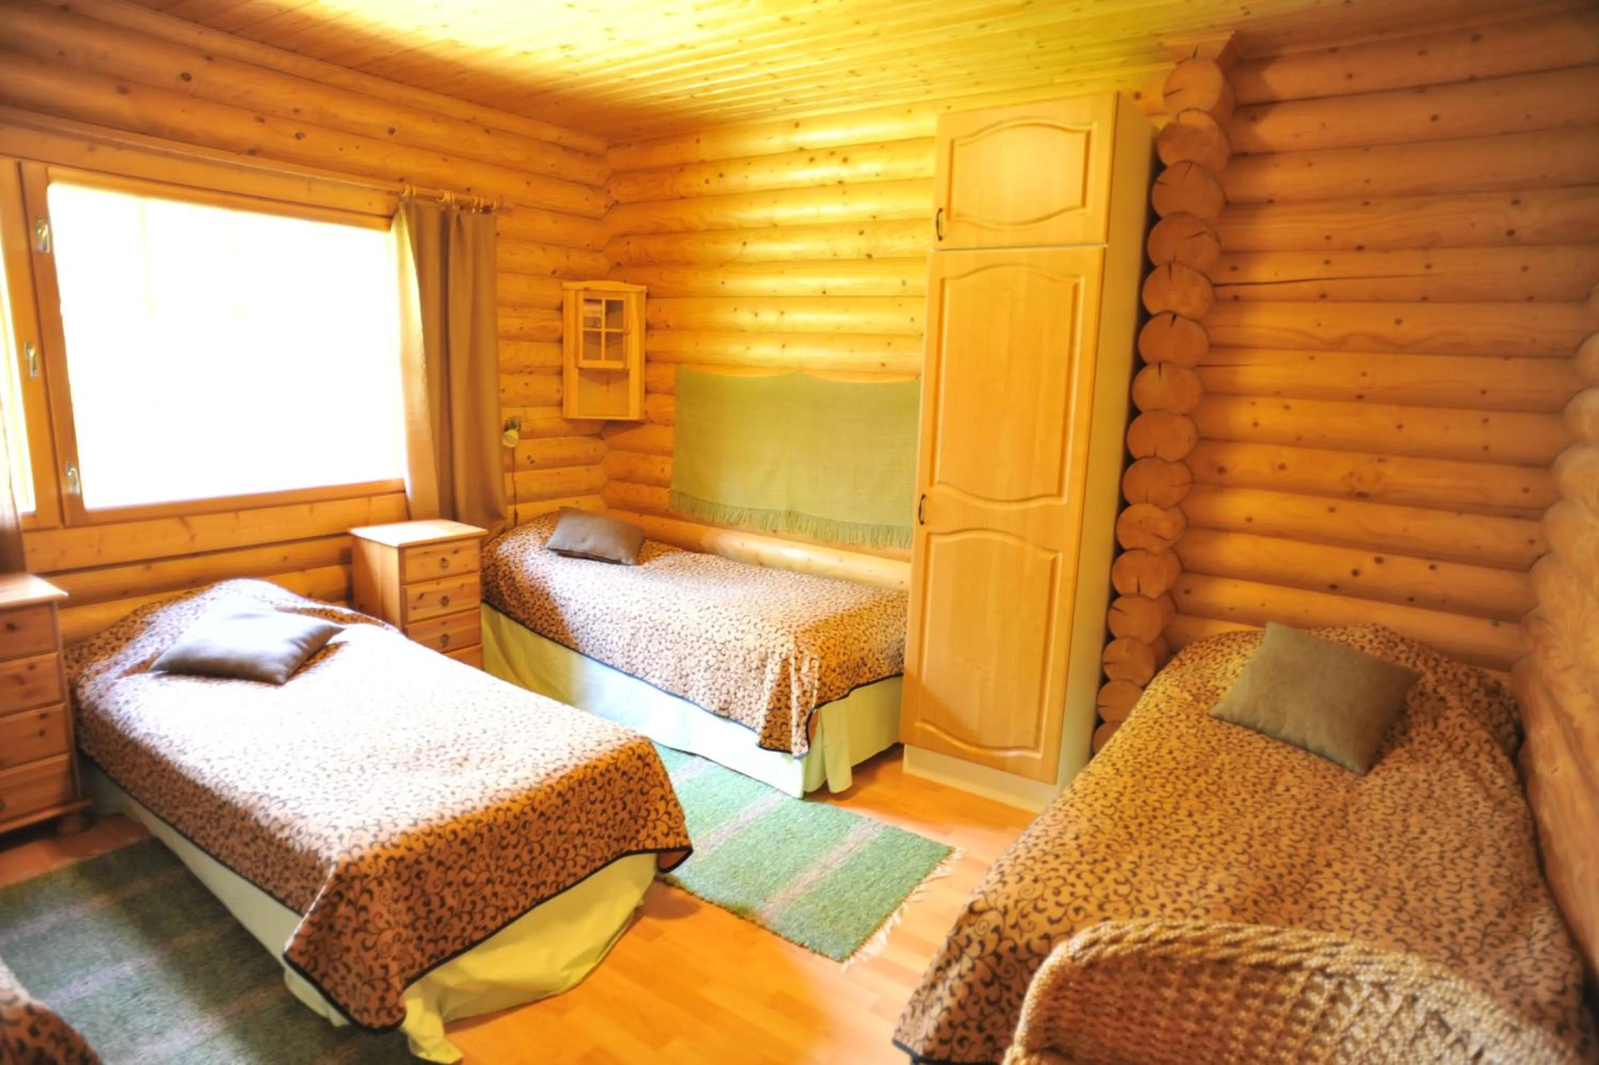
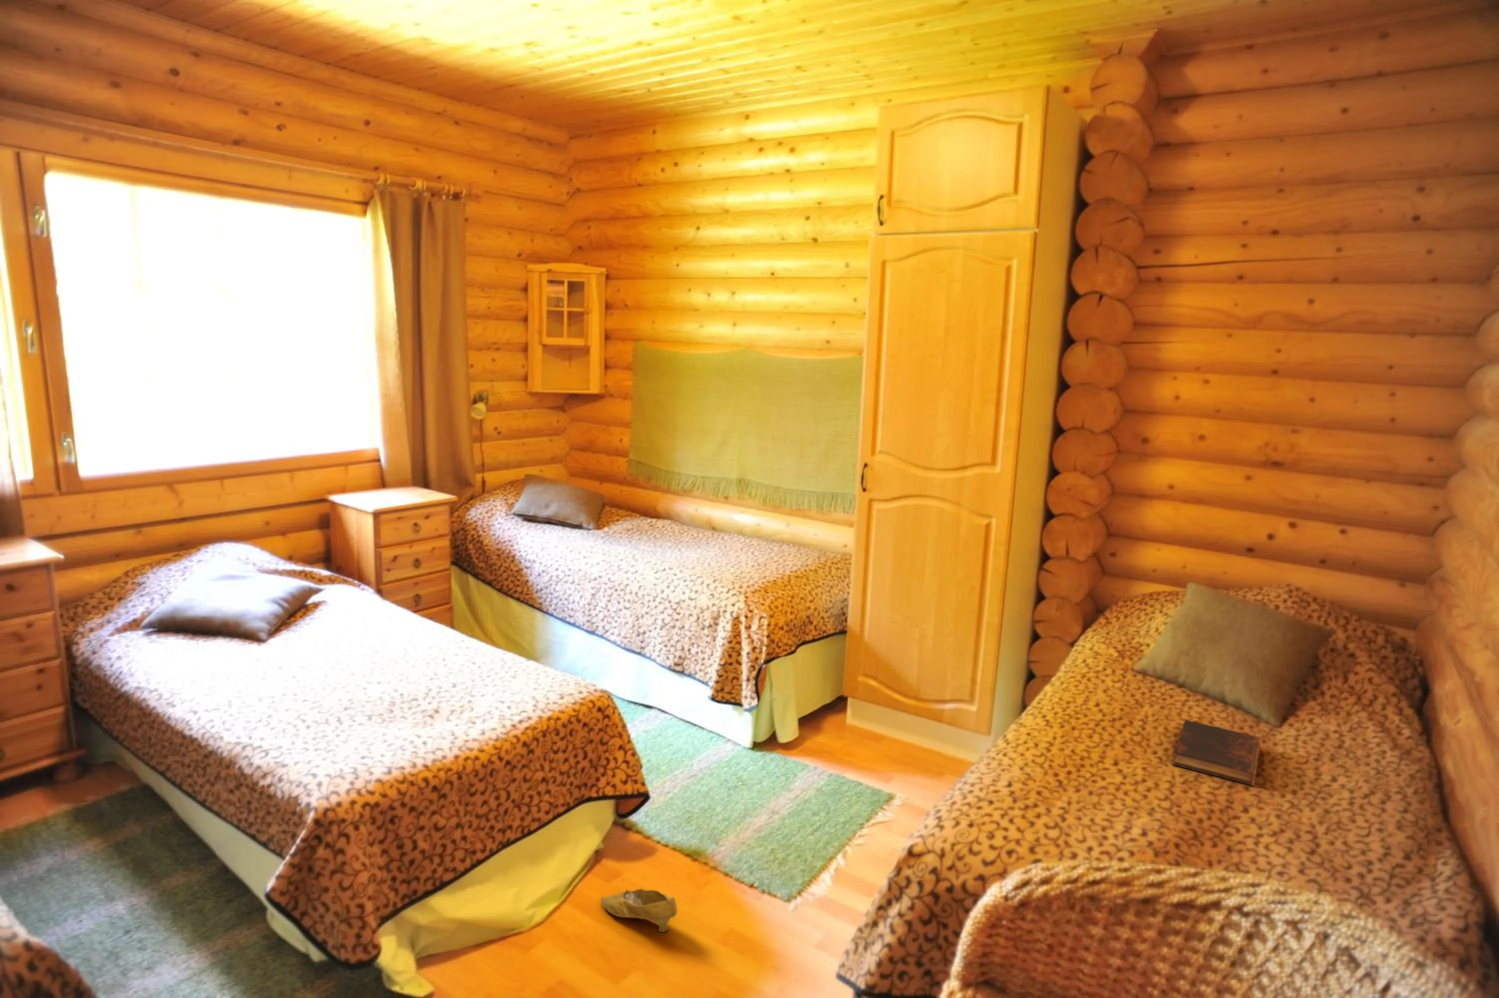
+ shoe (637, 903)
+ book (1217, 751)
